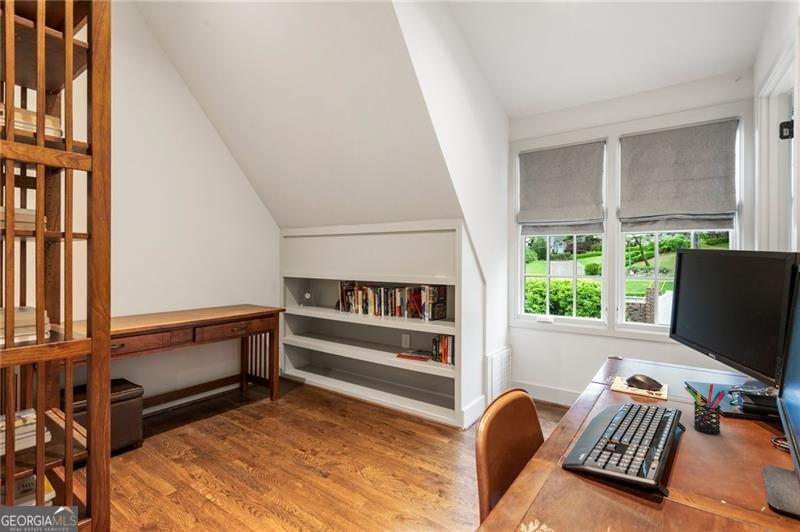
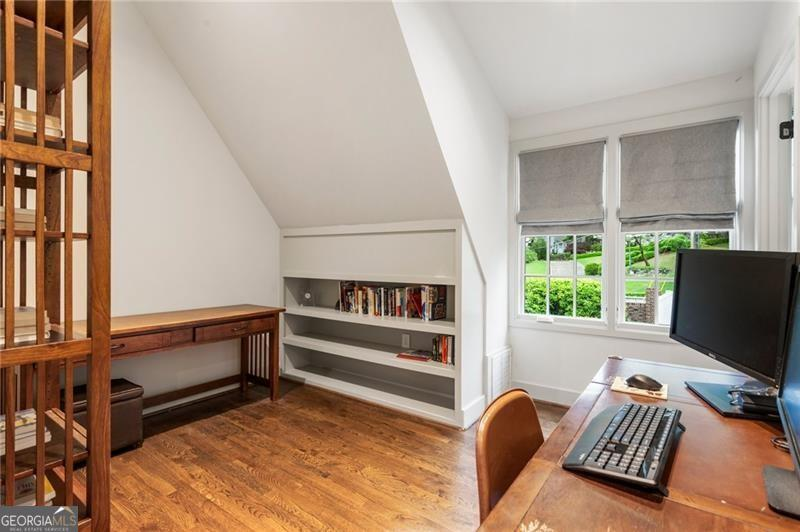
- pen holder (704, 406)
